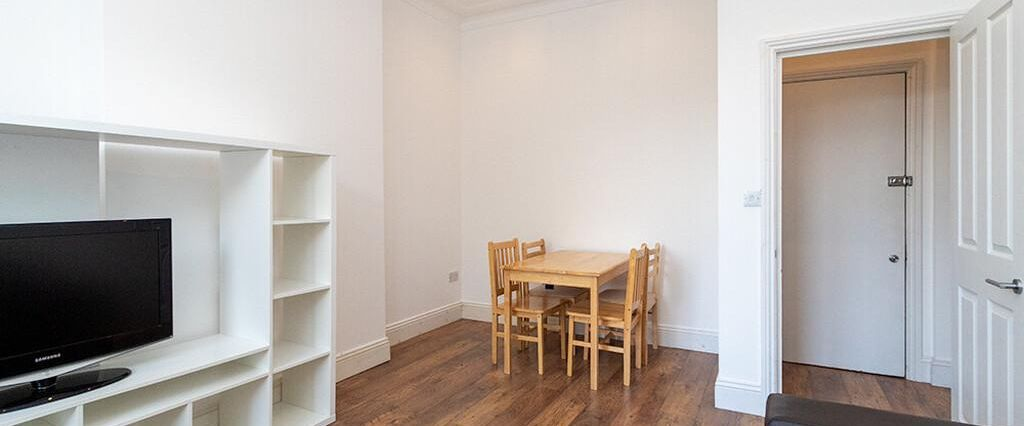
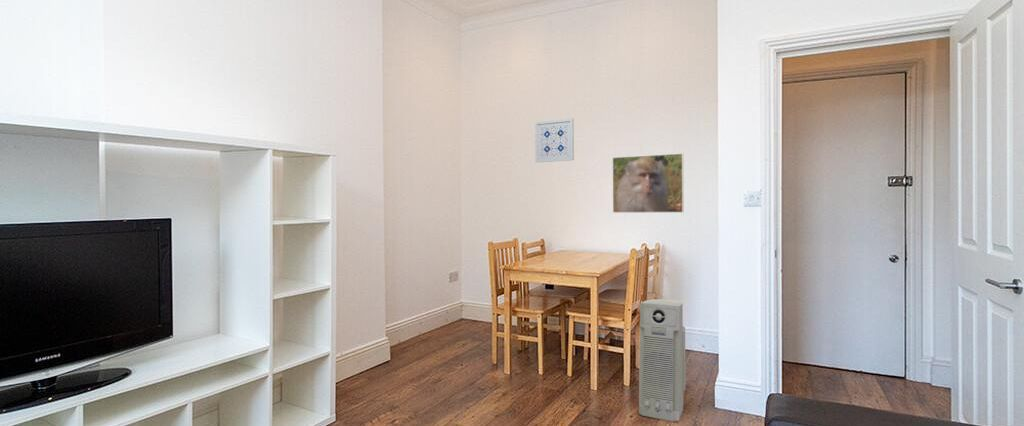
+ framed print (647, 184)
+ wall art (554, 140)
+ air purifier (663, 354)
